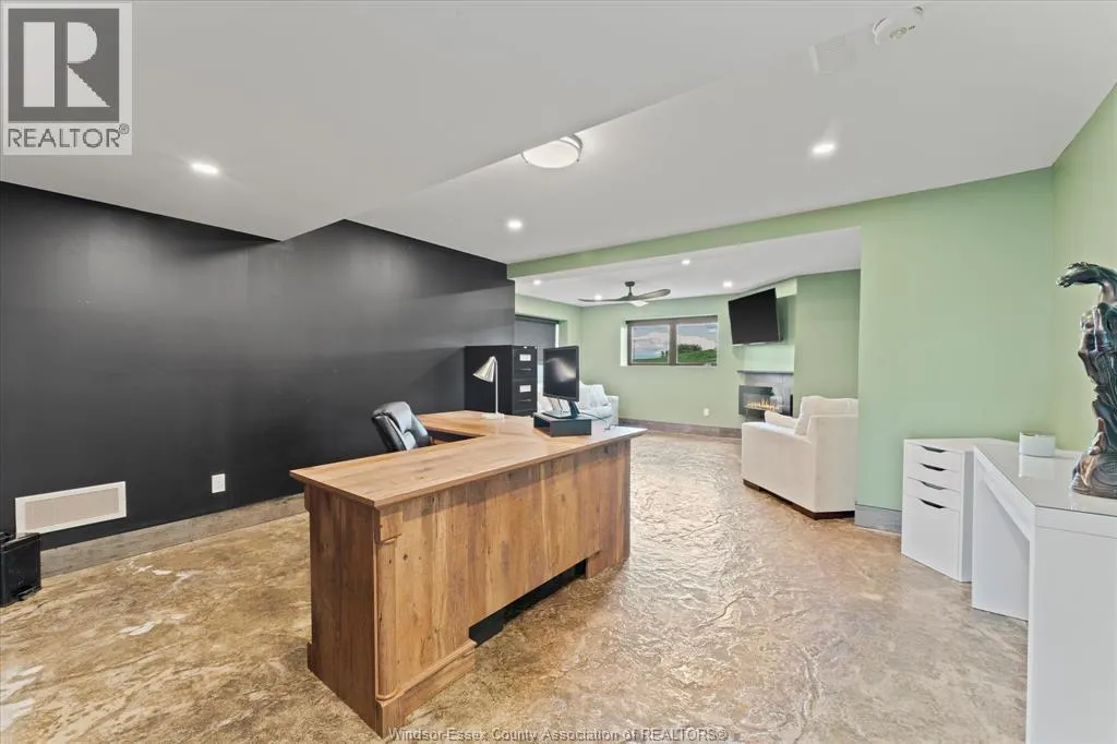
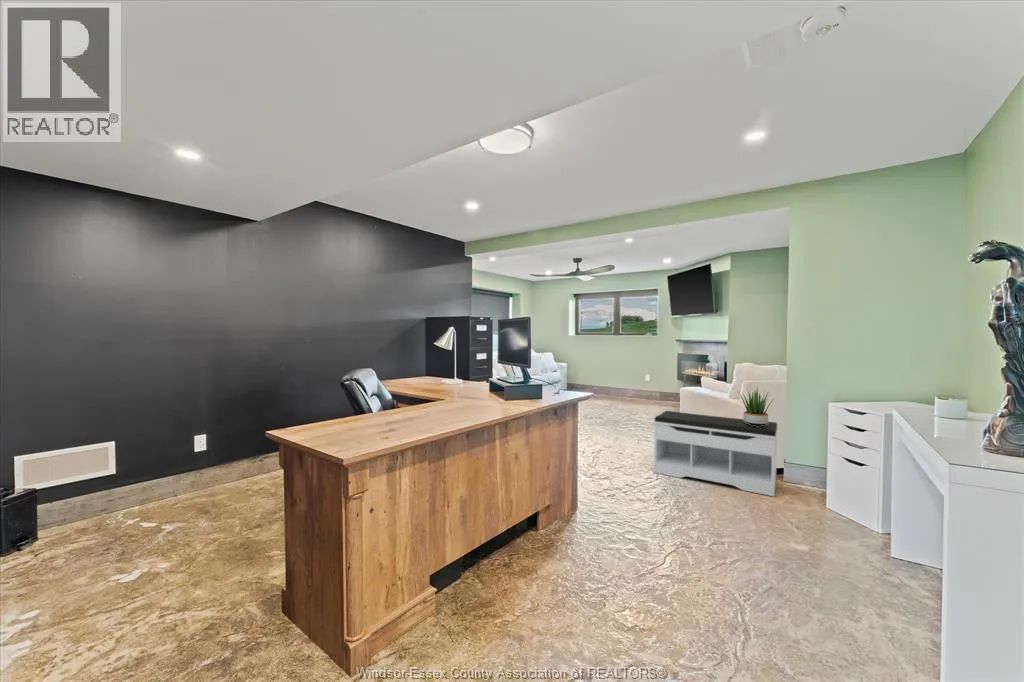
+ potted plant (755, 405)
+ bench (713, 448)
